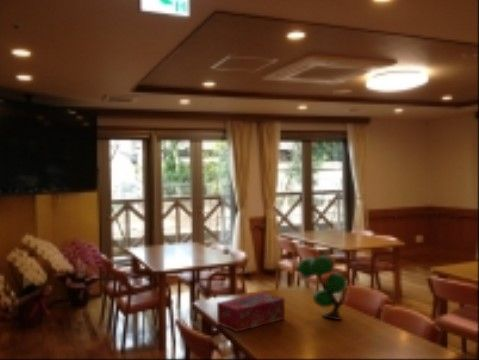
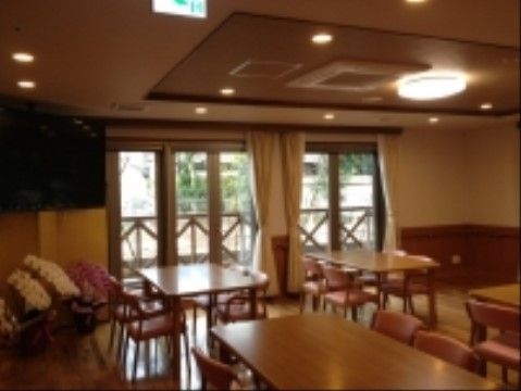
- tissue box (251, 311)
- plant (321, 284)
